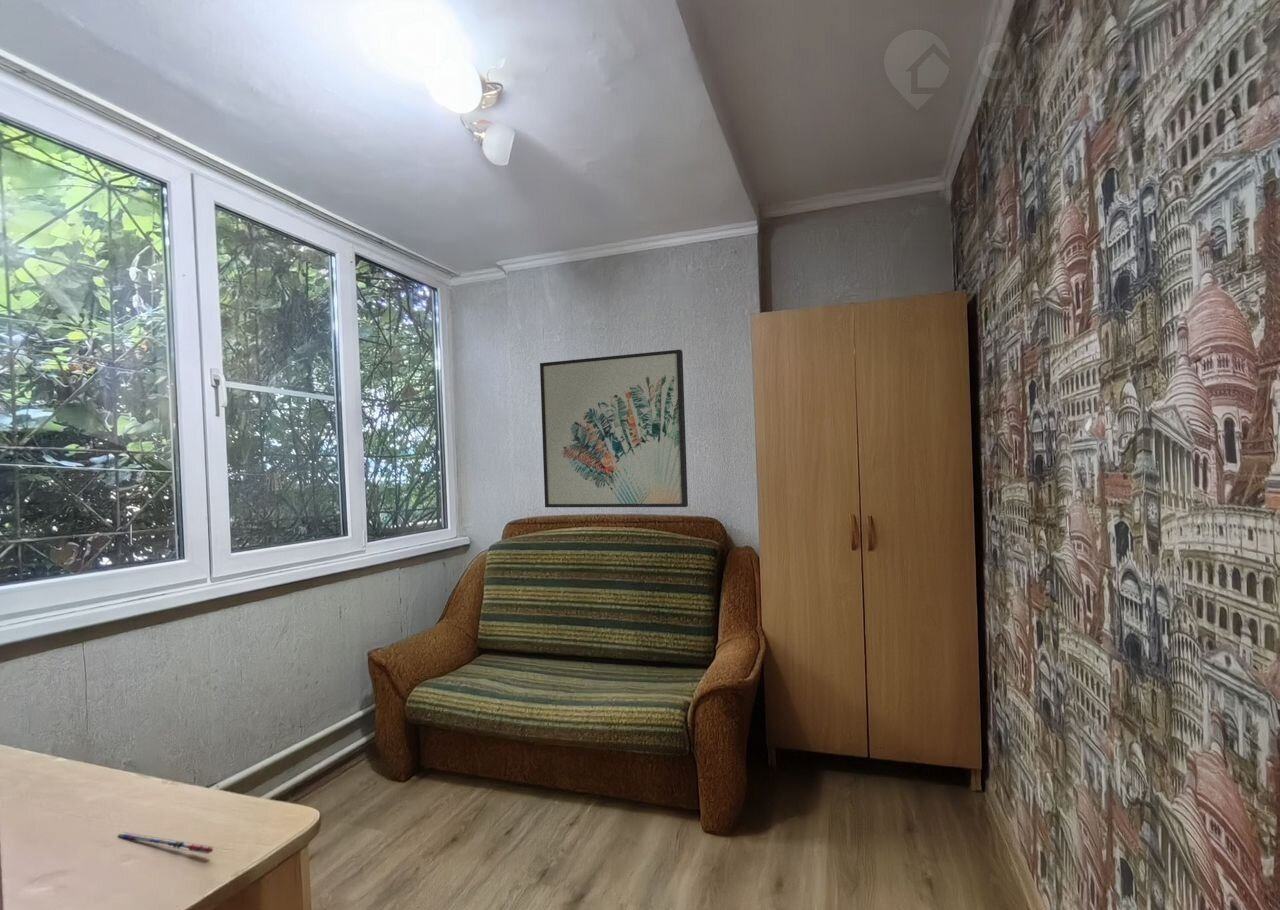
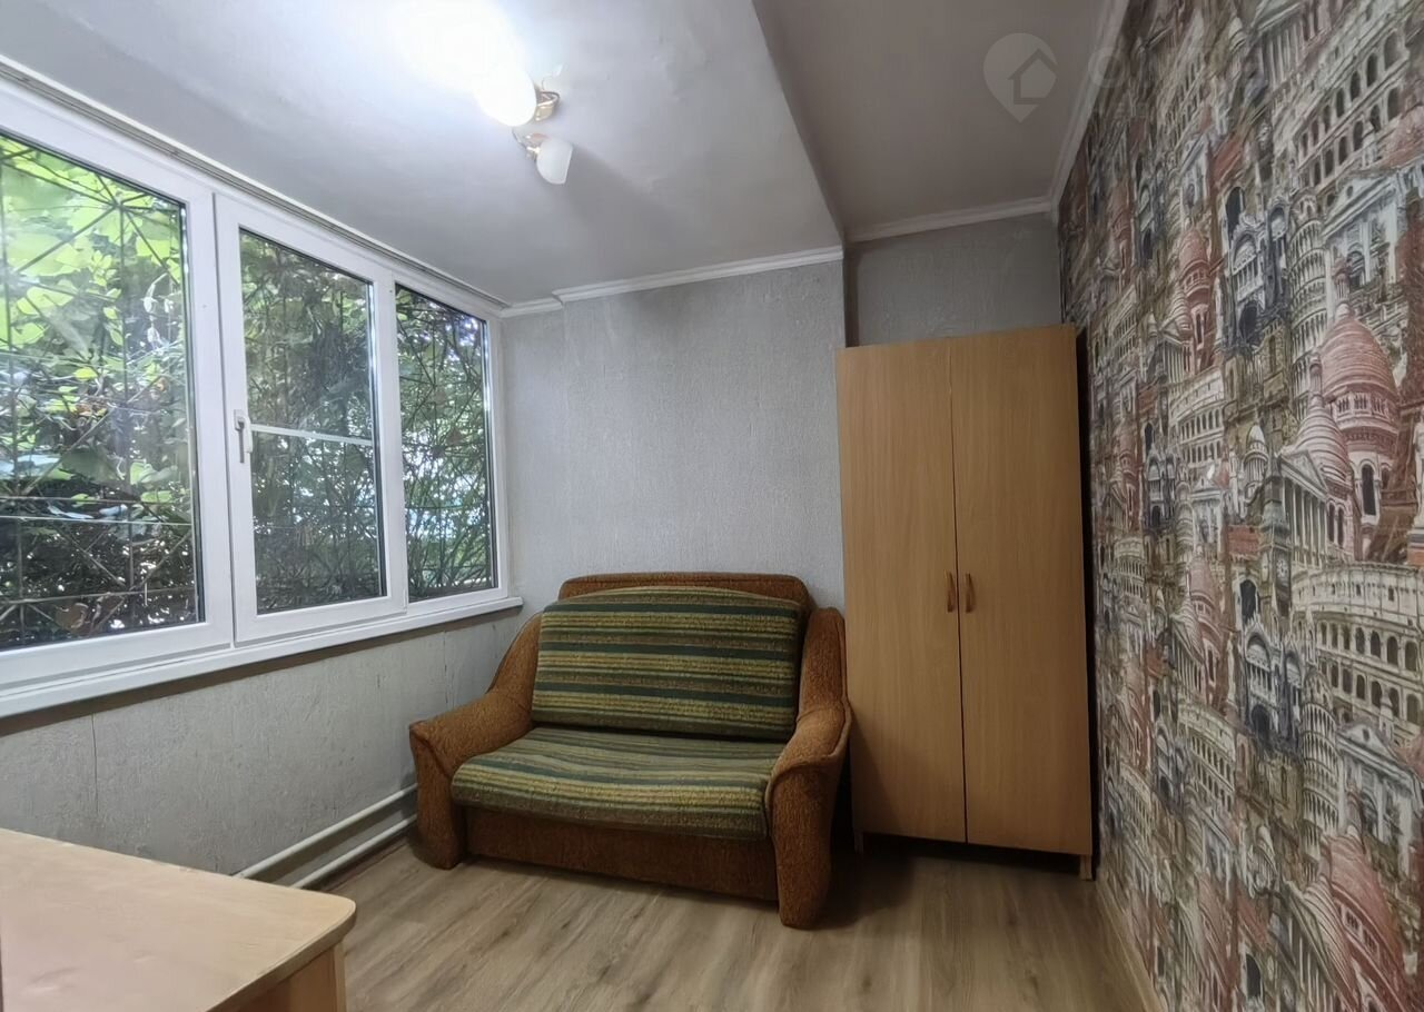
- pen (164, 842)
- wall art (611, 432)
